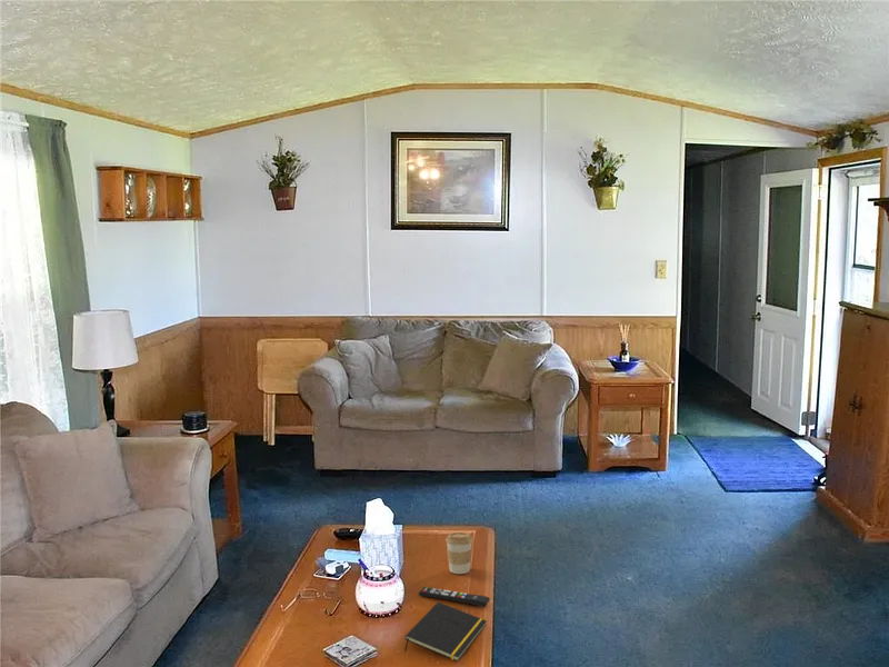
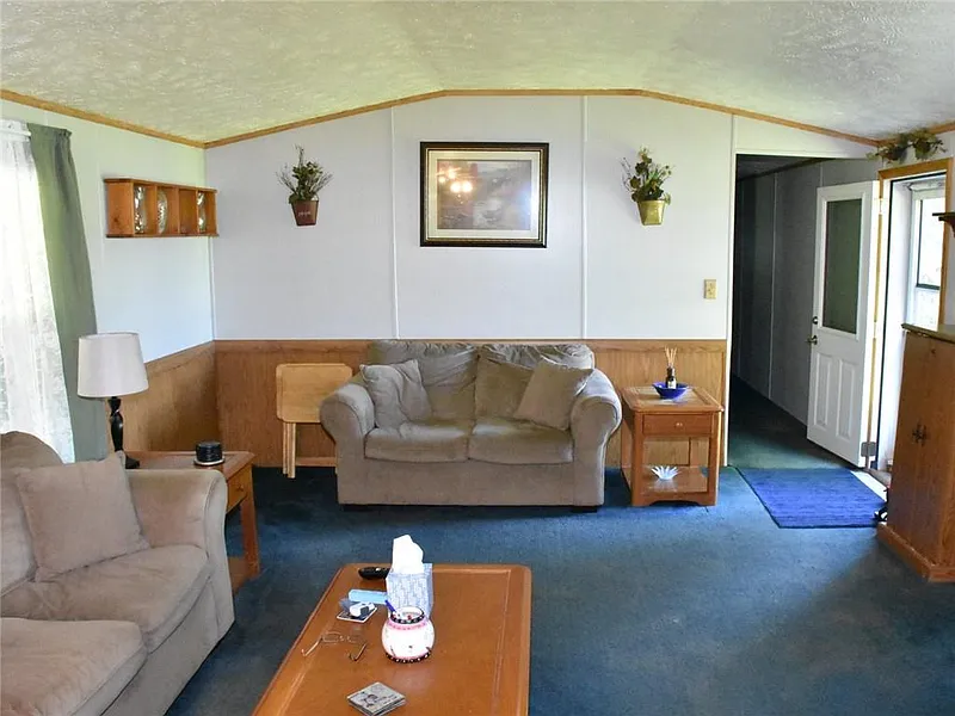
- coffee cup (459, 551)
- remote control (453, 596)
- notepad (447, 629)
